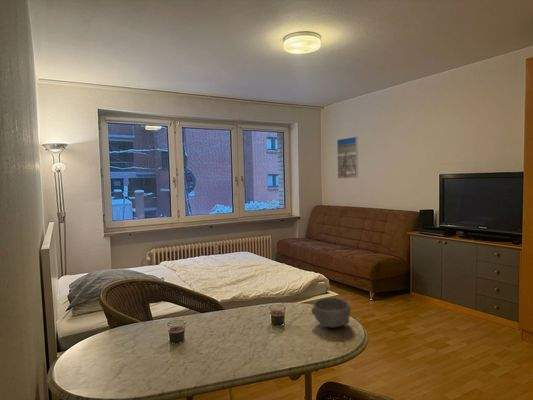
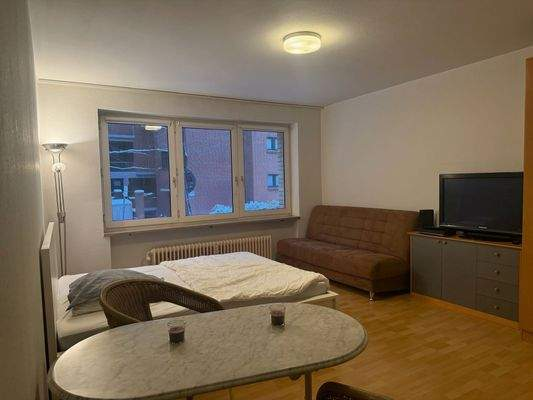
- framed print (347, 158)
- bowl (332, 314)
